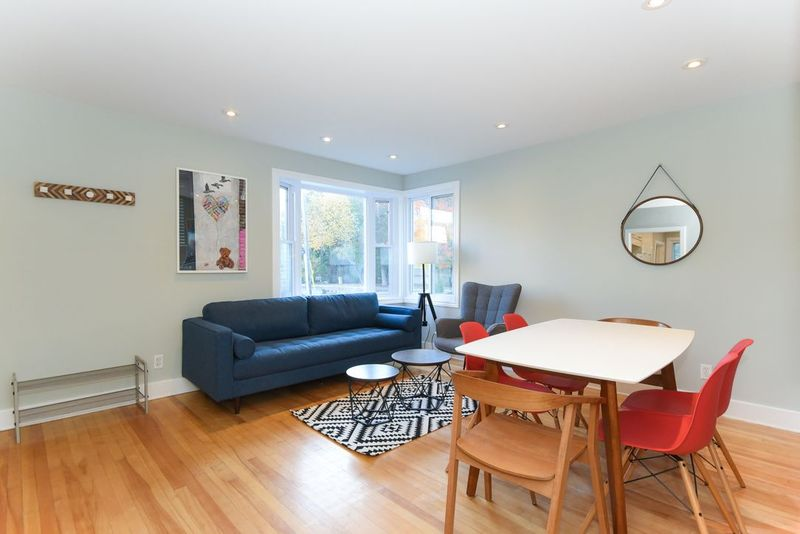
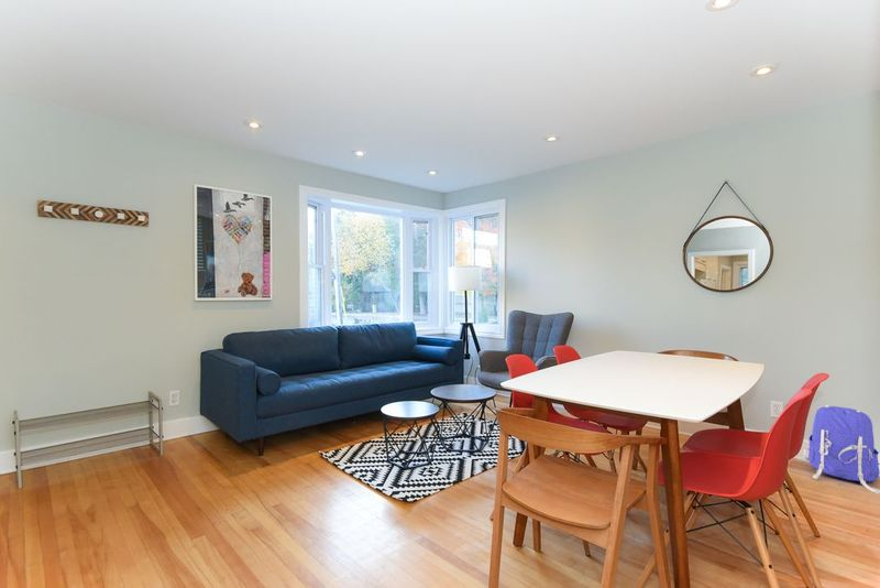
+ backpack (844, 443)
